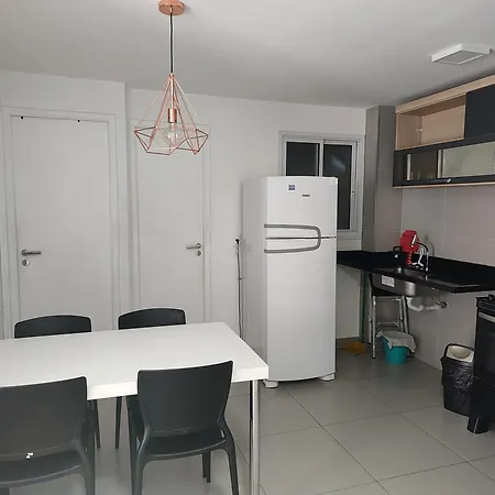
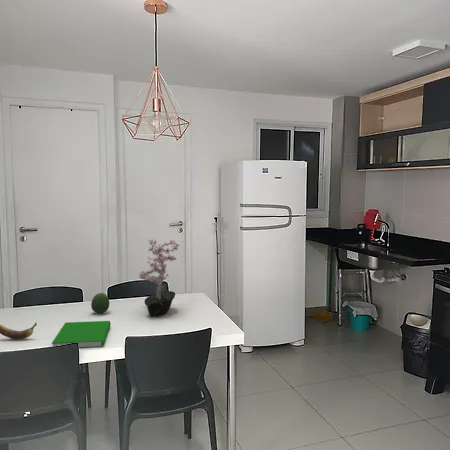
+ fruit (100, 303)
+ banana (16, 331)
+ potted plant (160, 272)
+ book (83, 334)
